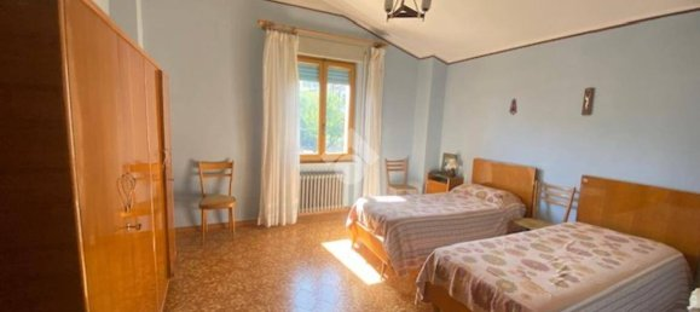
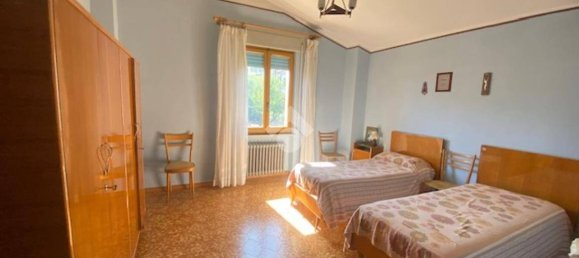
+ picture frame (443, 82)
